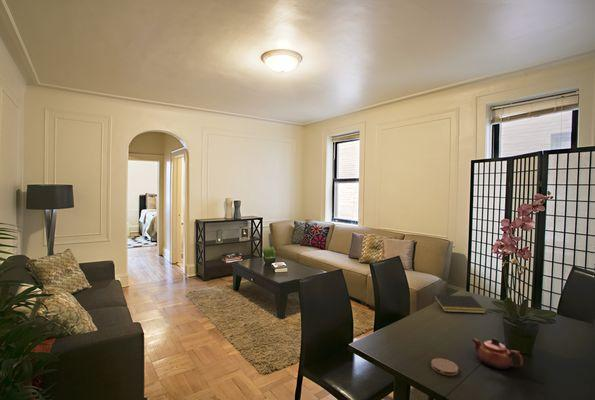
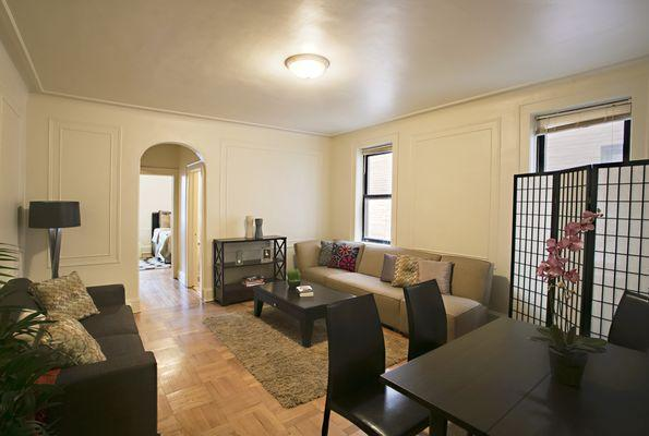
- teapot (495, 351)
- coaster (444, 366)
- notepad (458, 303)
